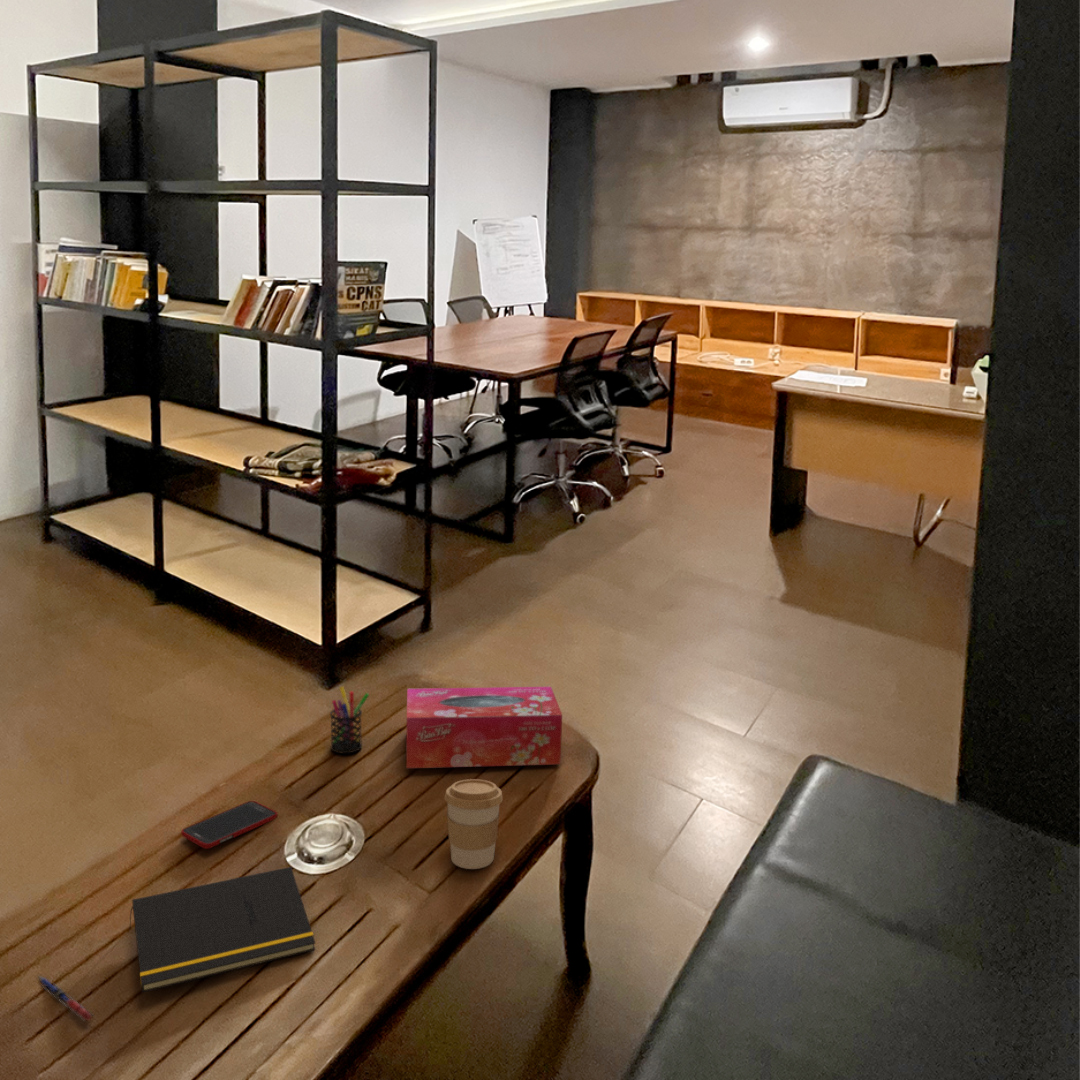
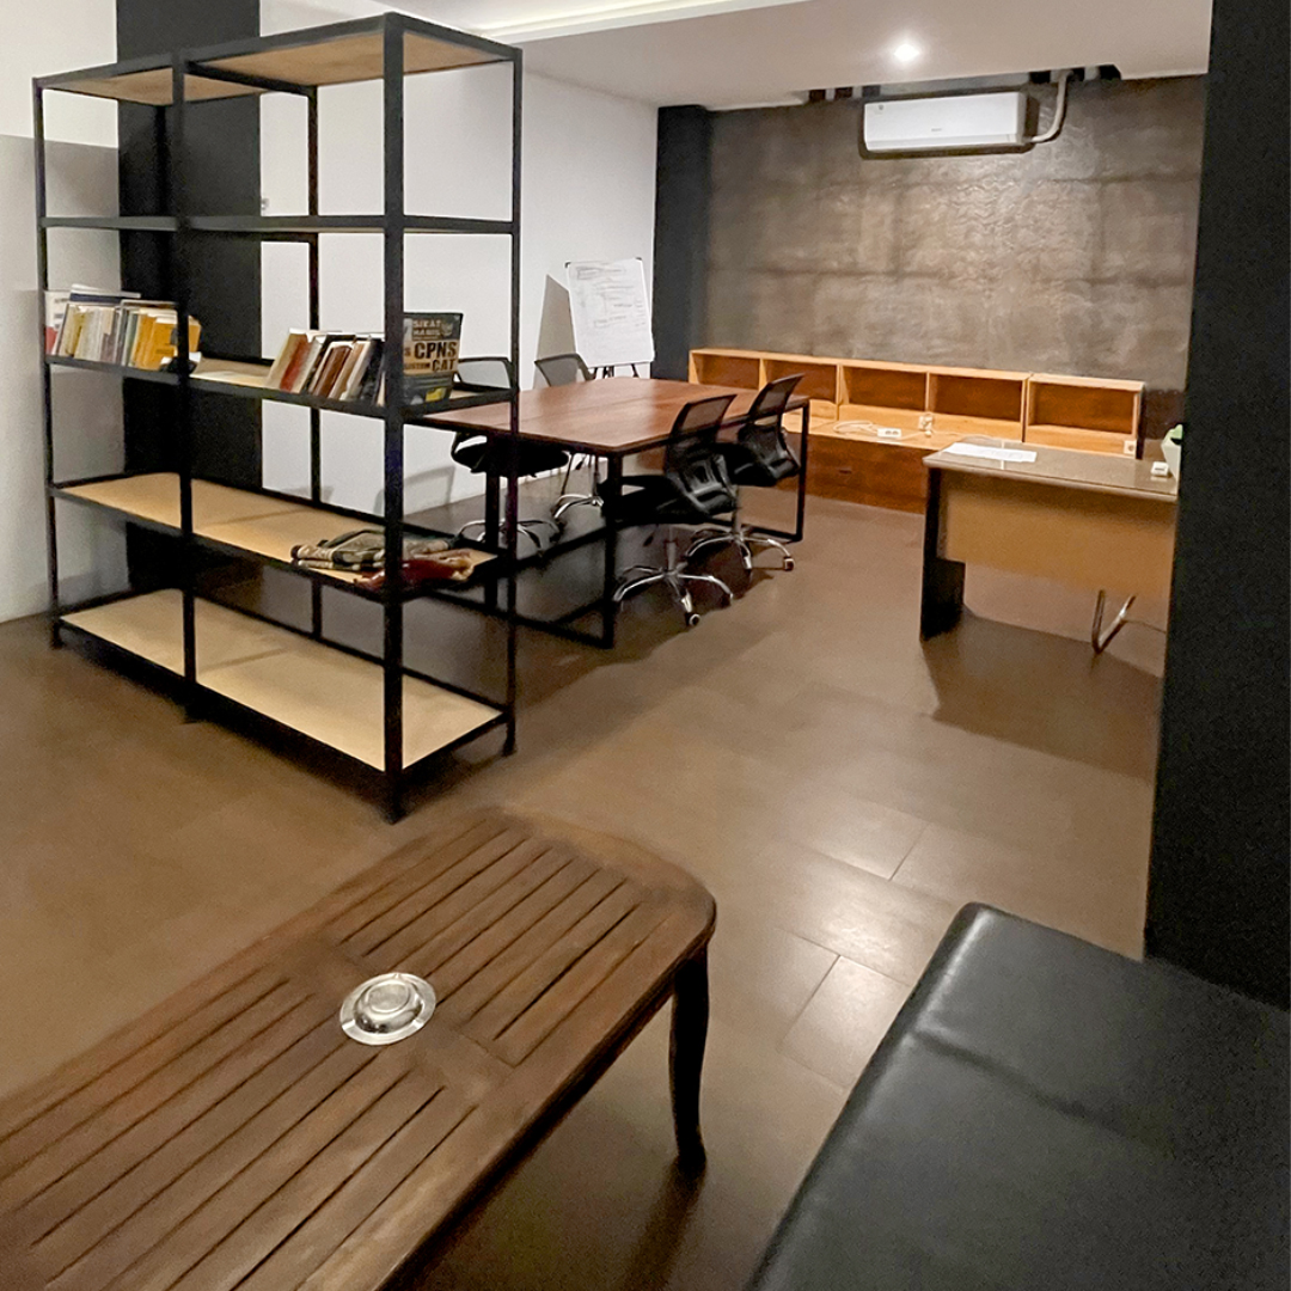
- cell phone (230, 823)
- notepad (222, 924)
- coffee cup (473, 821)
- tissue box (482, 725)
- pen holder (350, 717)
- pen (63, 995)
